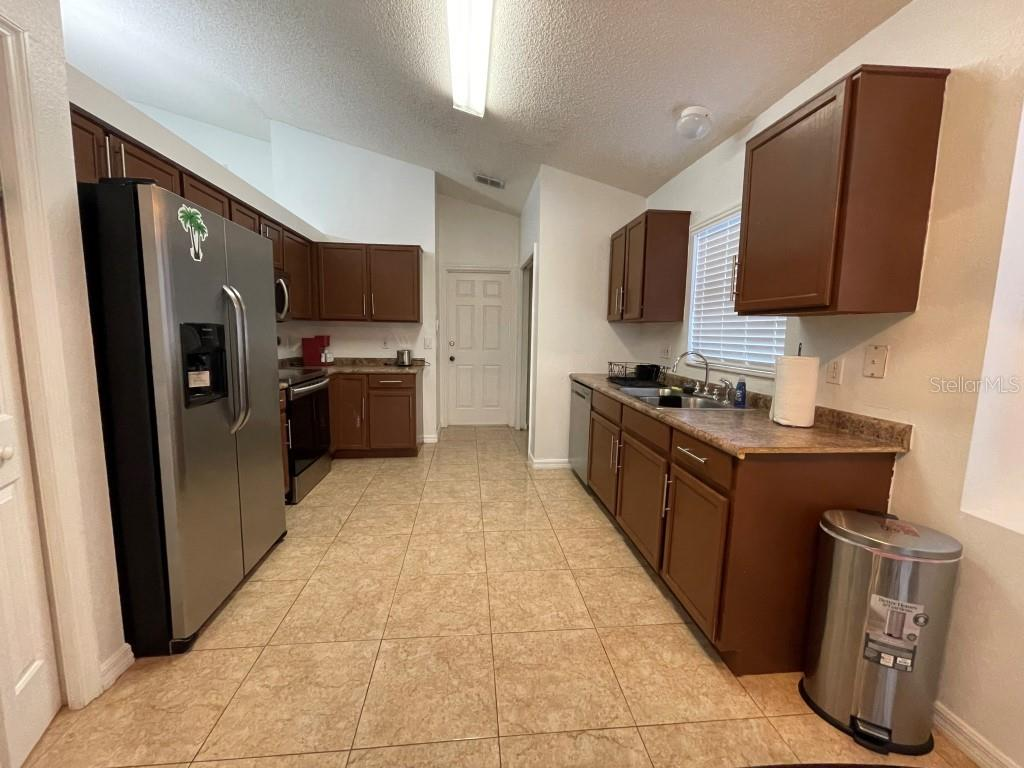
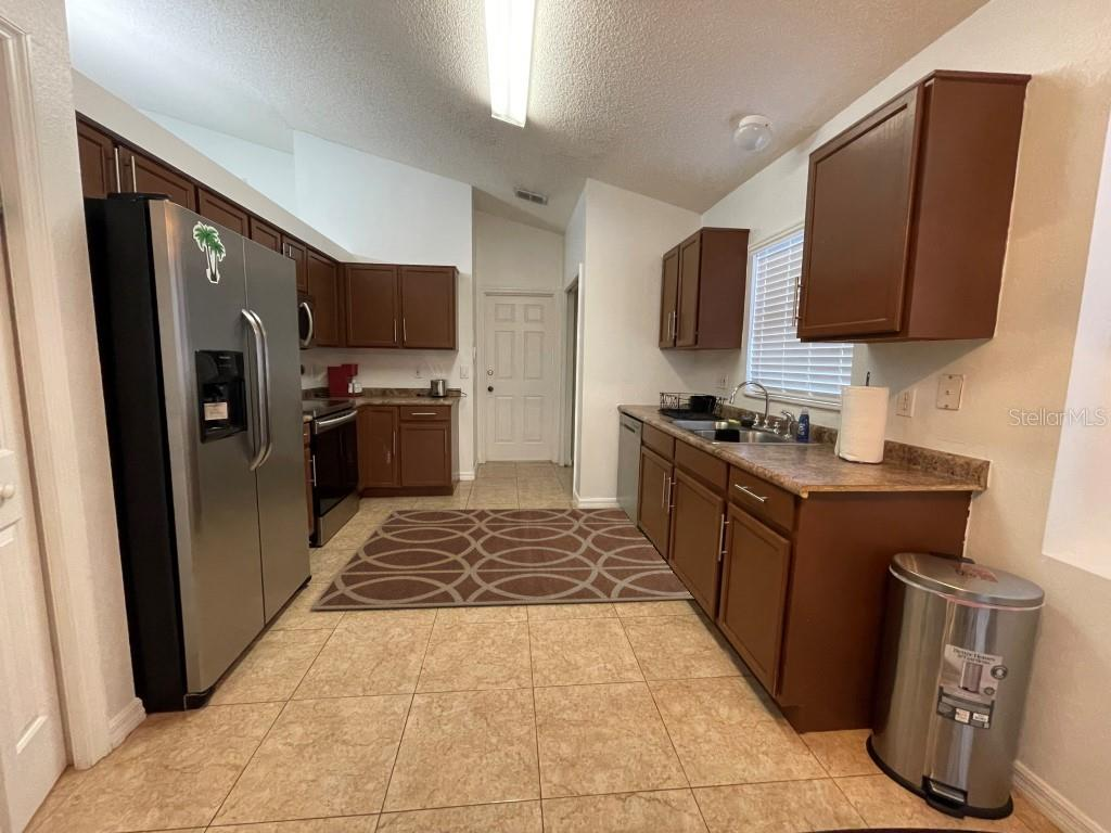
+ rug (532, 544)
